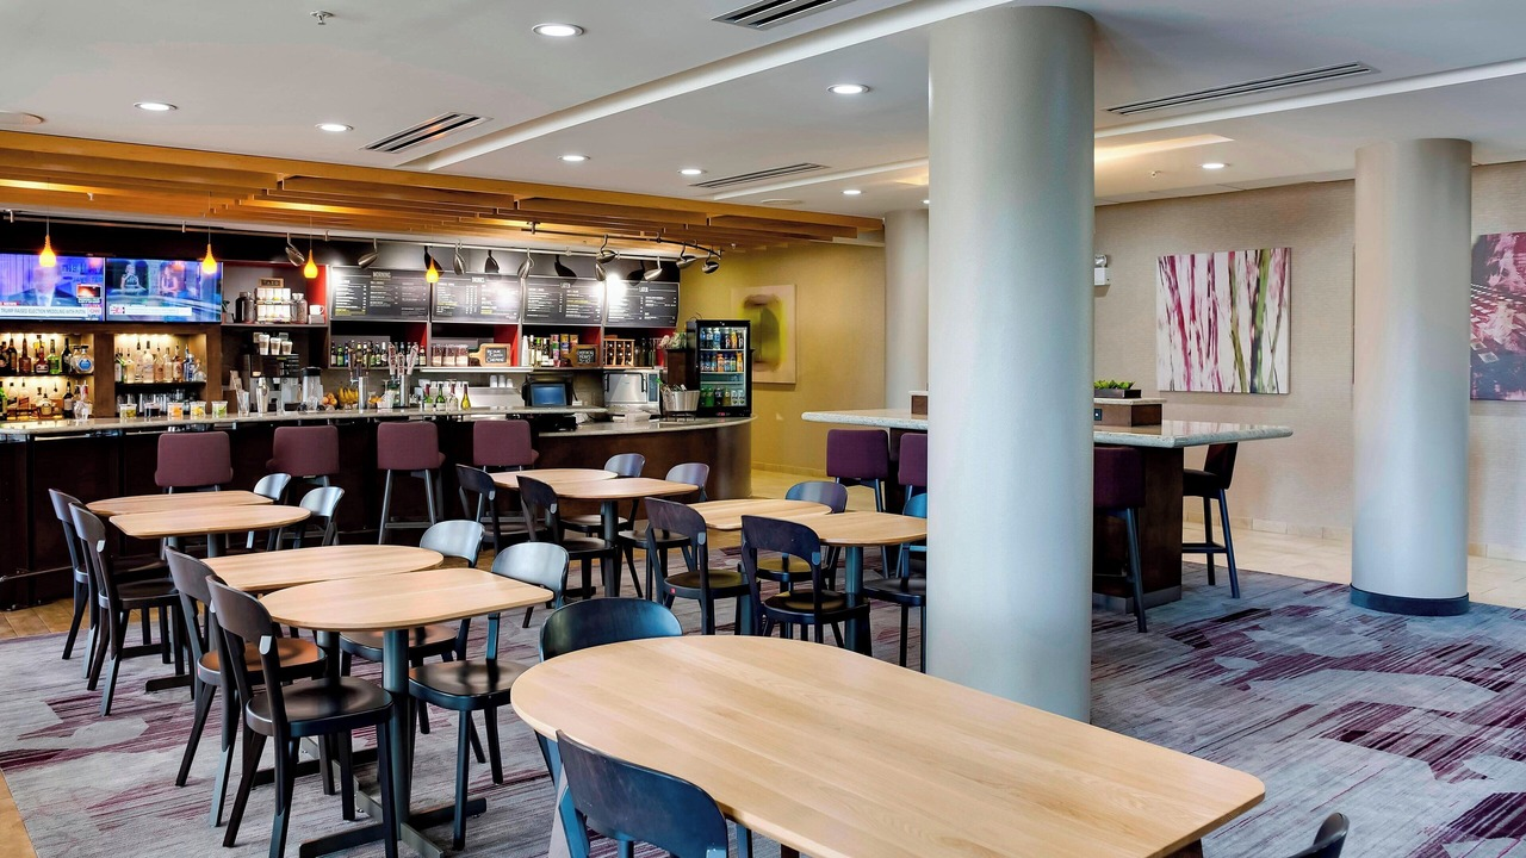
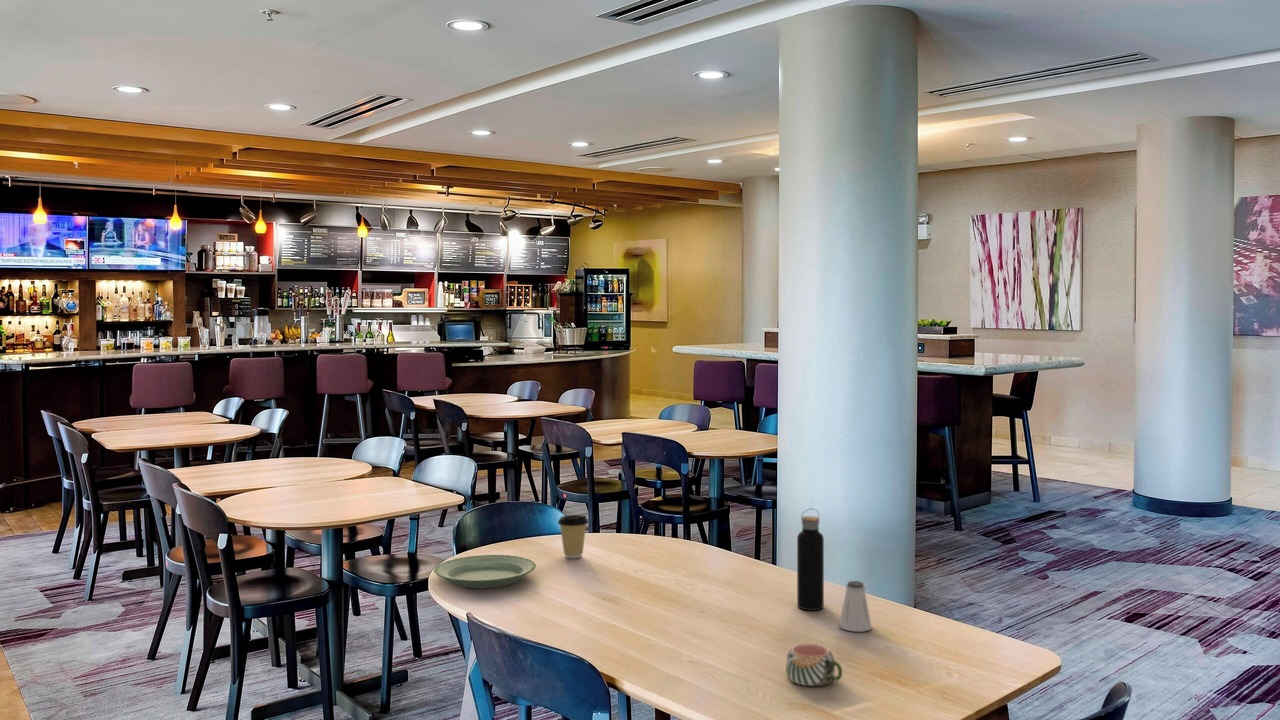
+ mug (815, 665)
+ plate (485, 572)
+ coffee cup (573, 536)
+ saltshaker (855, 604)
+ water bottle (810, 557)
